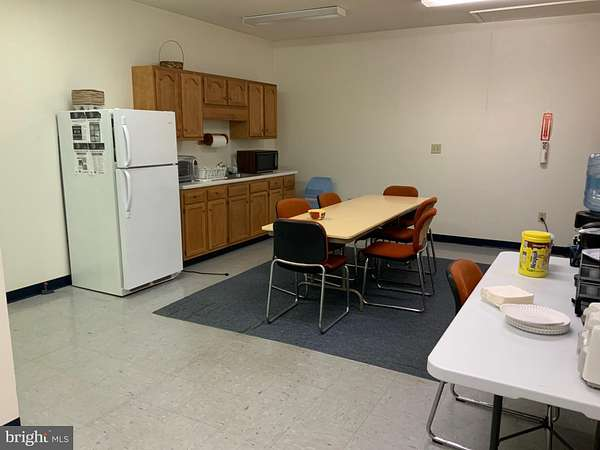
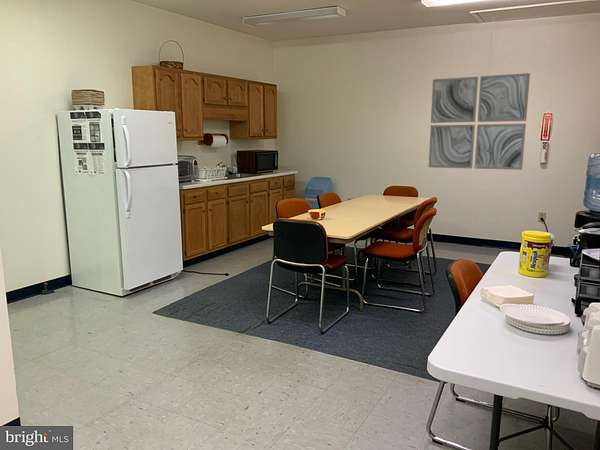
+ wall art (478, 124)
